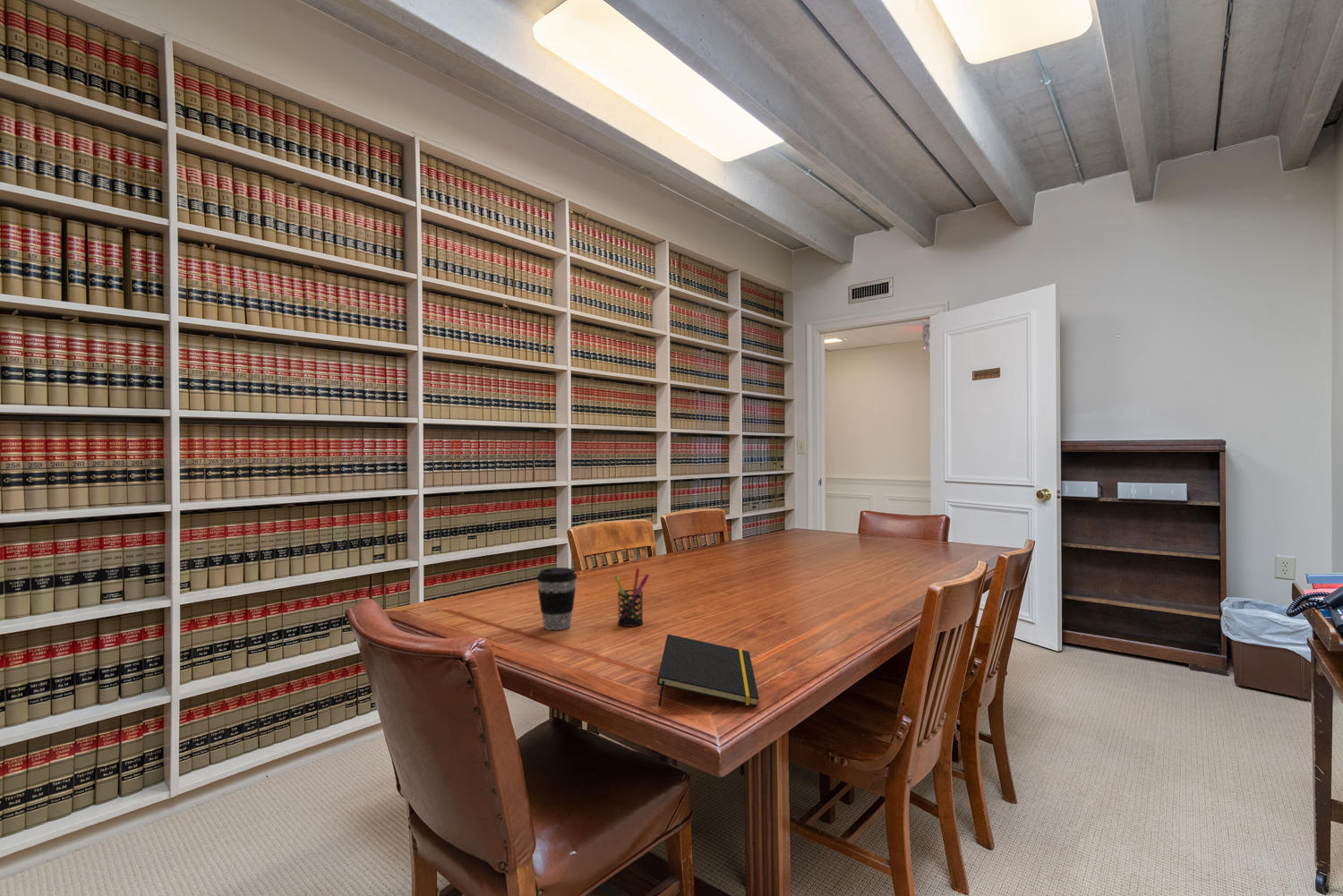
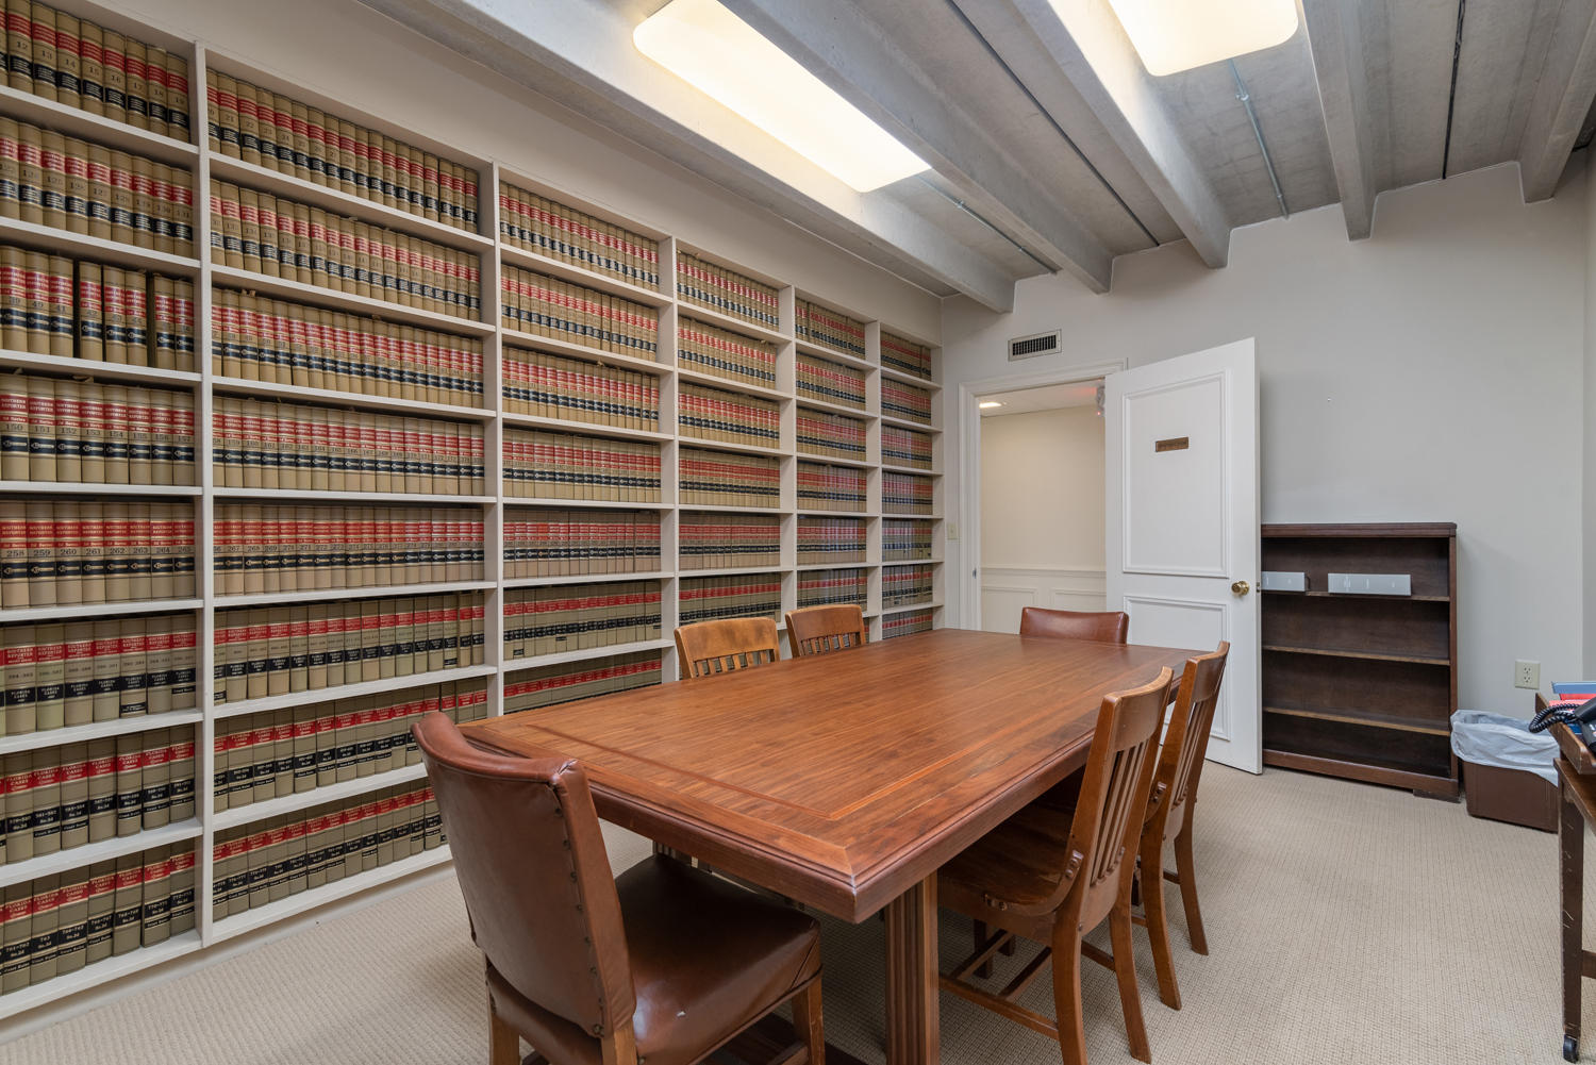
- notepad (707, 666)
- coffee cup (557, 598)
- pen holder (629, 595)
